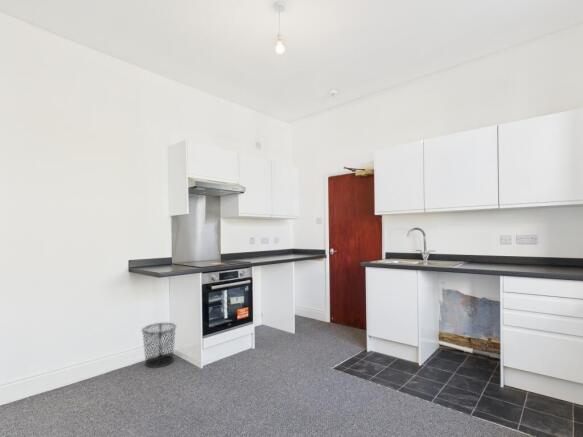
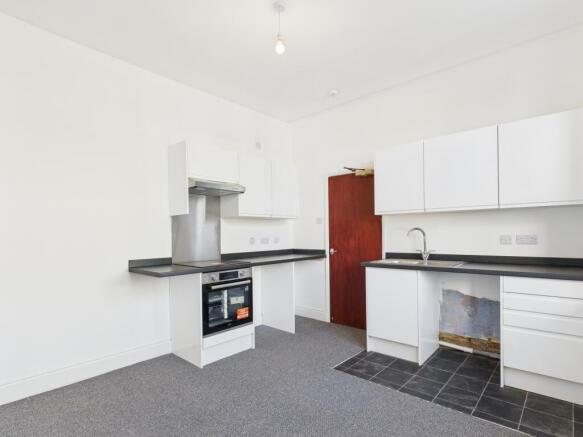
- waste bin (159, 344)
